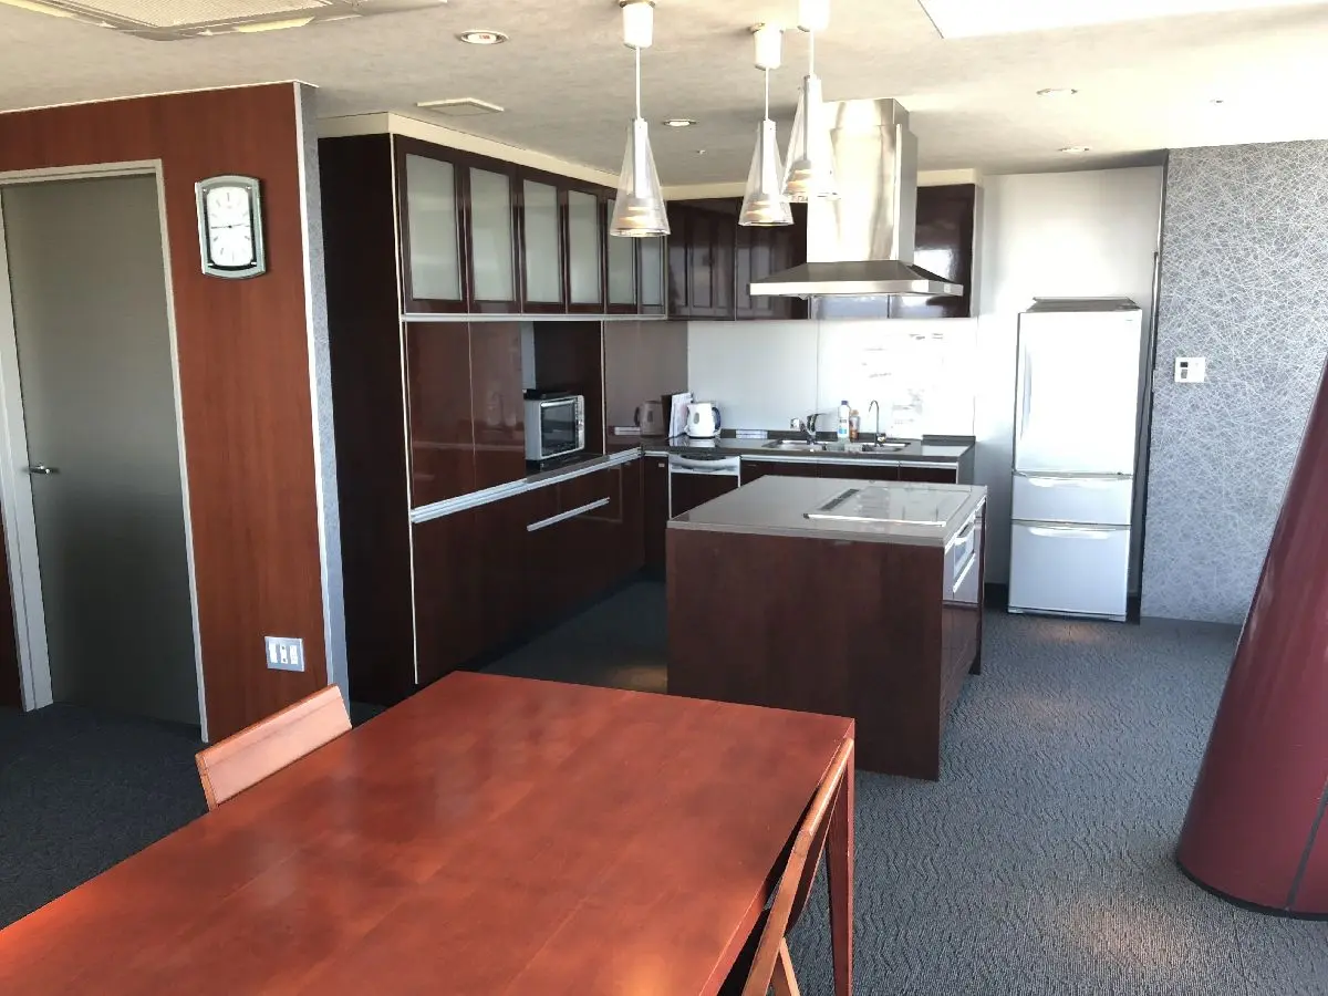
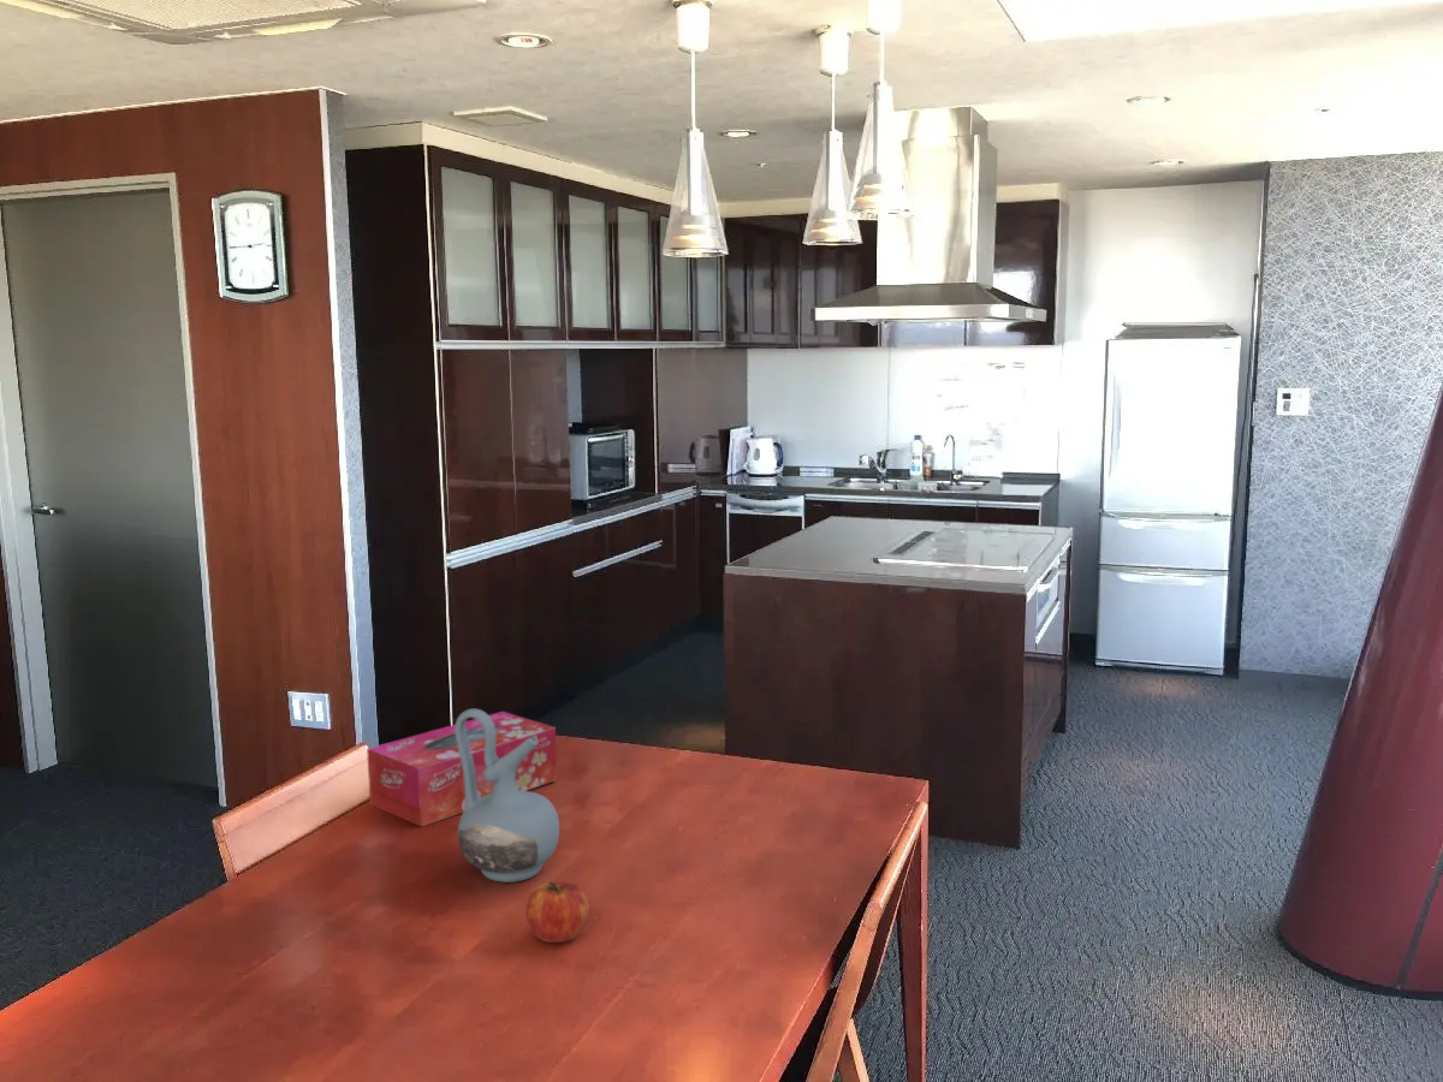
+ fruit (557, 908)
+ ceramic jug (507, 790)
+ tissue box (462, 767)
